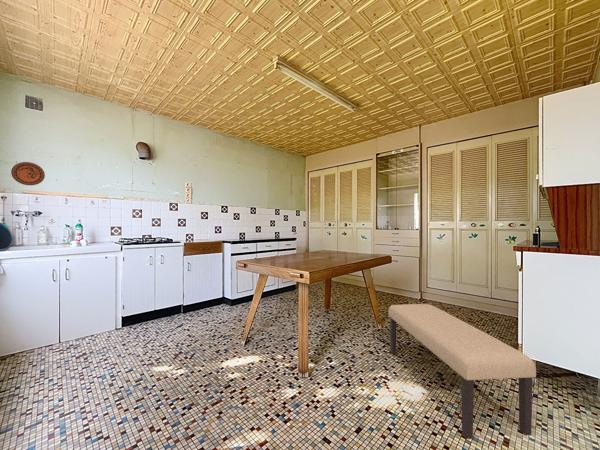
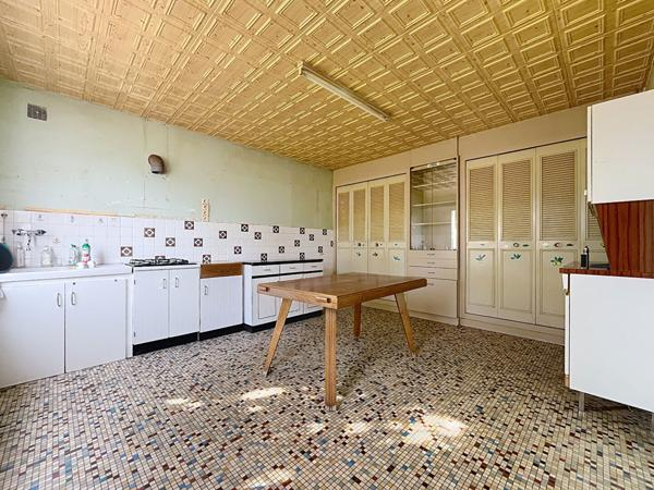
- bench (443, 352)
- decorative plate (28, 173)
